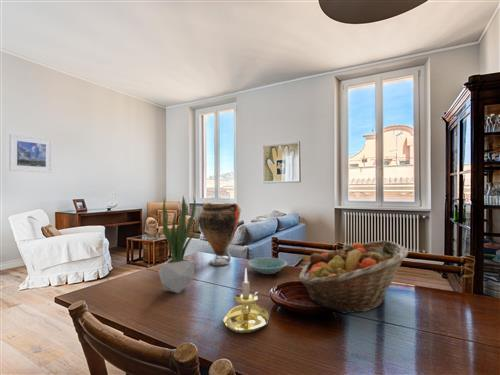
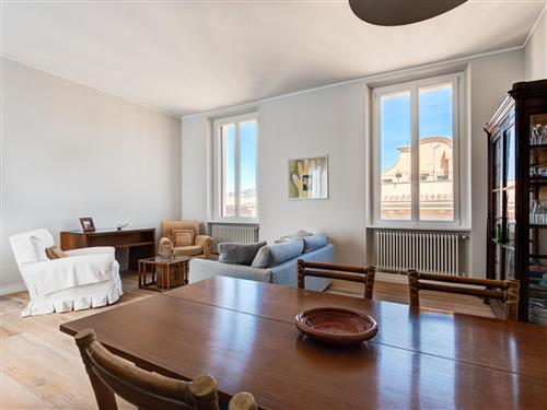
- potted plant (178, 242)
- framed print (31, 154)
- bowl (267, 266)
- vase (219, 232)
- candle holder (247, 293)
- fruit basket (350, 269)
